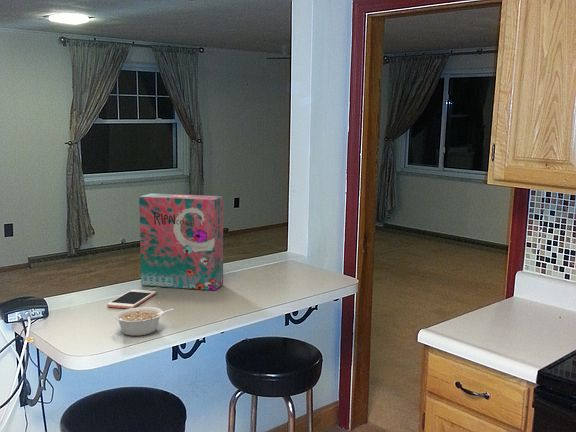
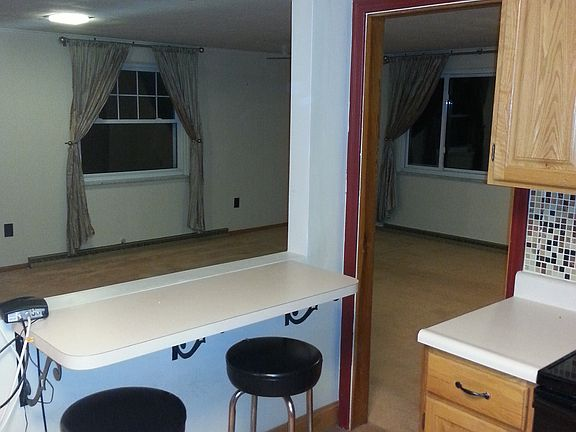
- cereal box (181, 240)
- legume (141, 320)
- cell phone (132, 298)
